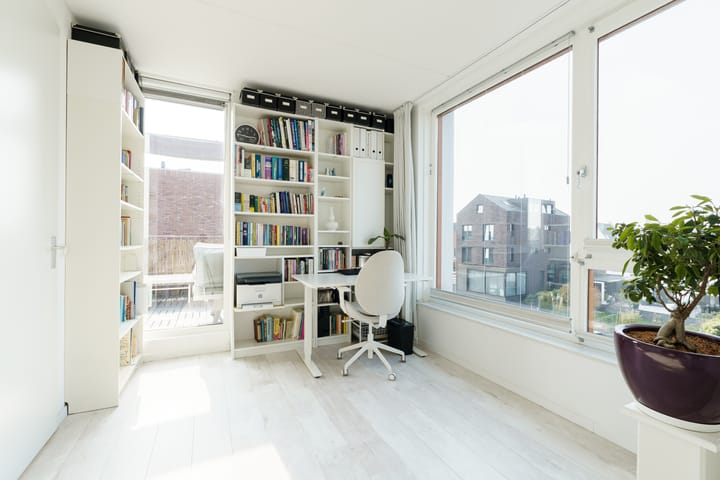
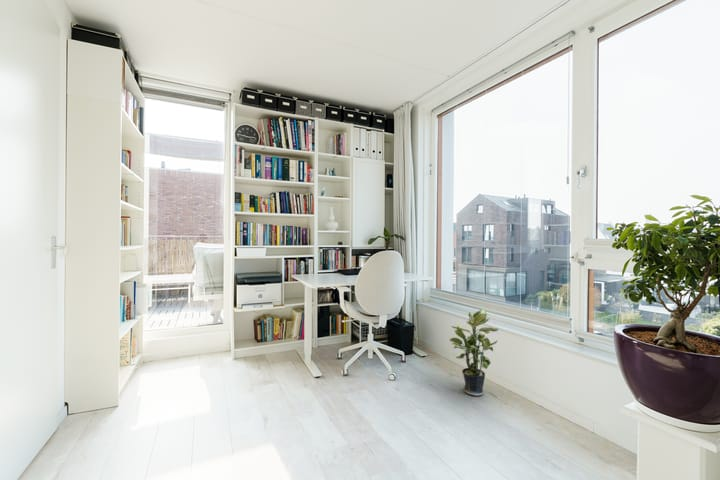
+ potted plant (474, 349)
